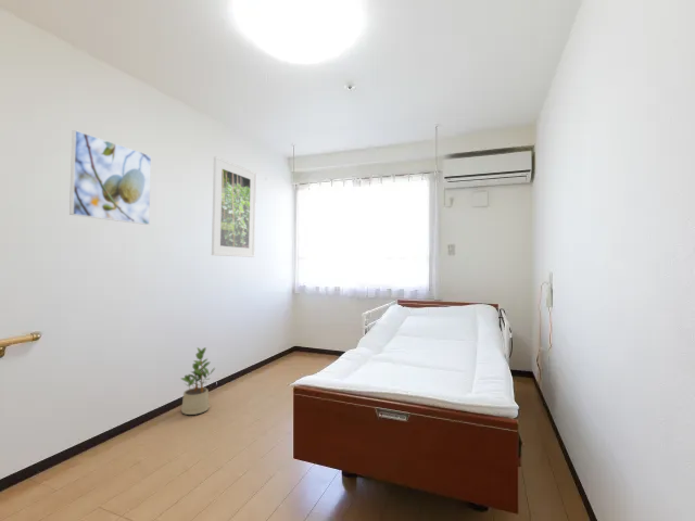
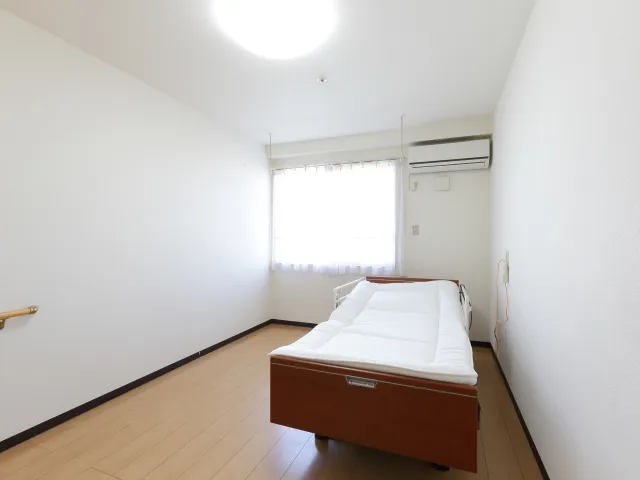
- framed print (114, 181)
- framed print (236, 211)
- potted plant (194, 378)
